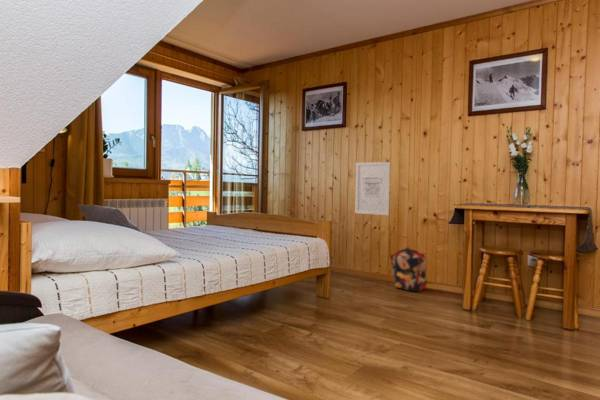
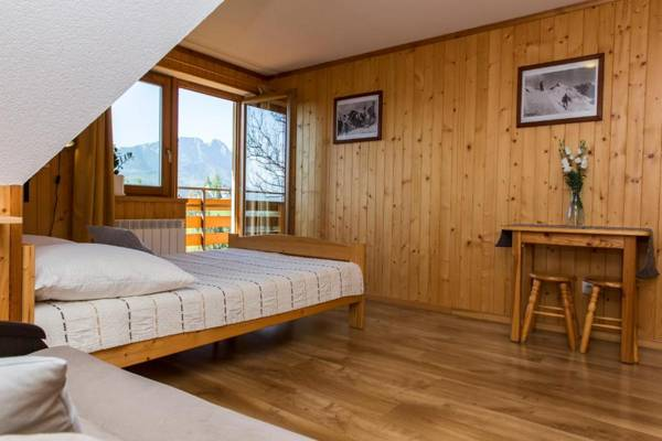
- backpack (408, 267)
- wall art (372, 188)
